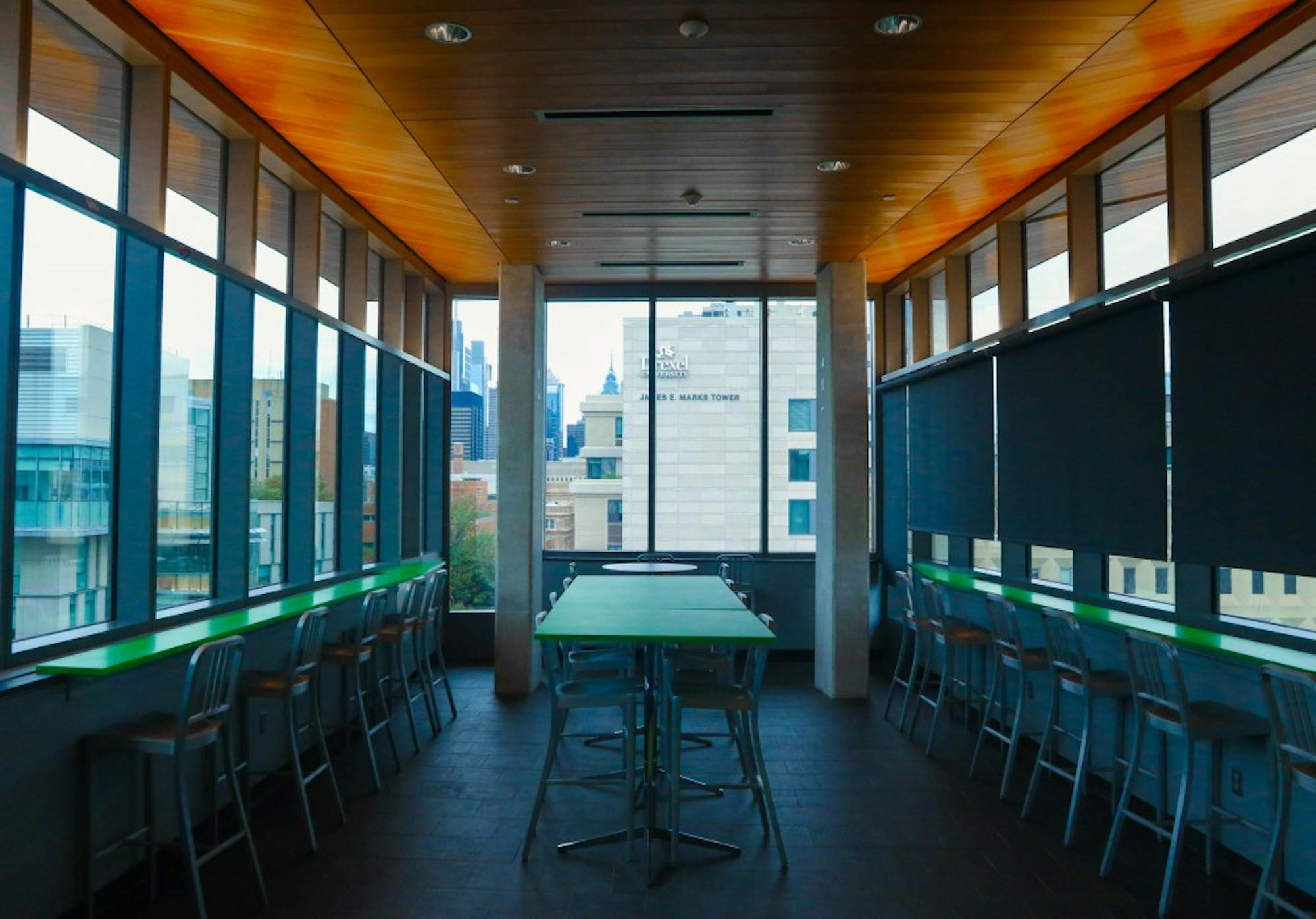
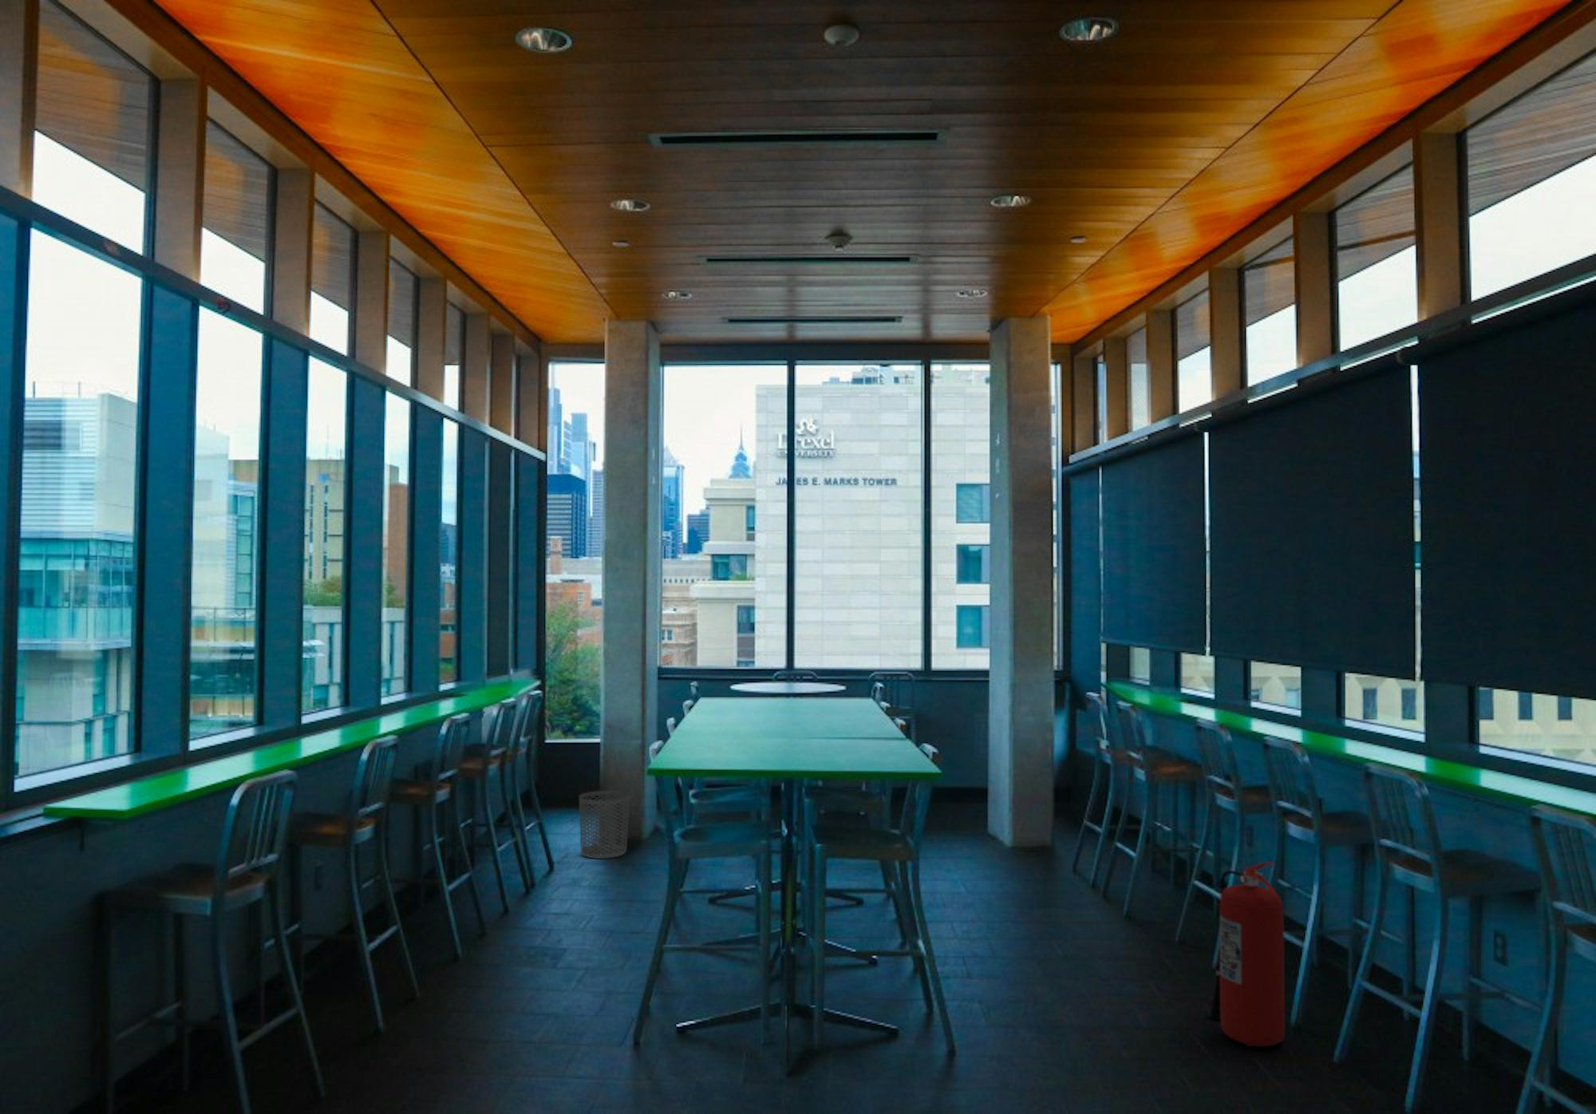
+ waste bin (603, 824)
+ fire extinguisher (1243, 942)
